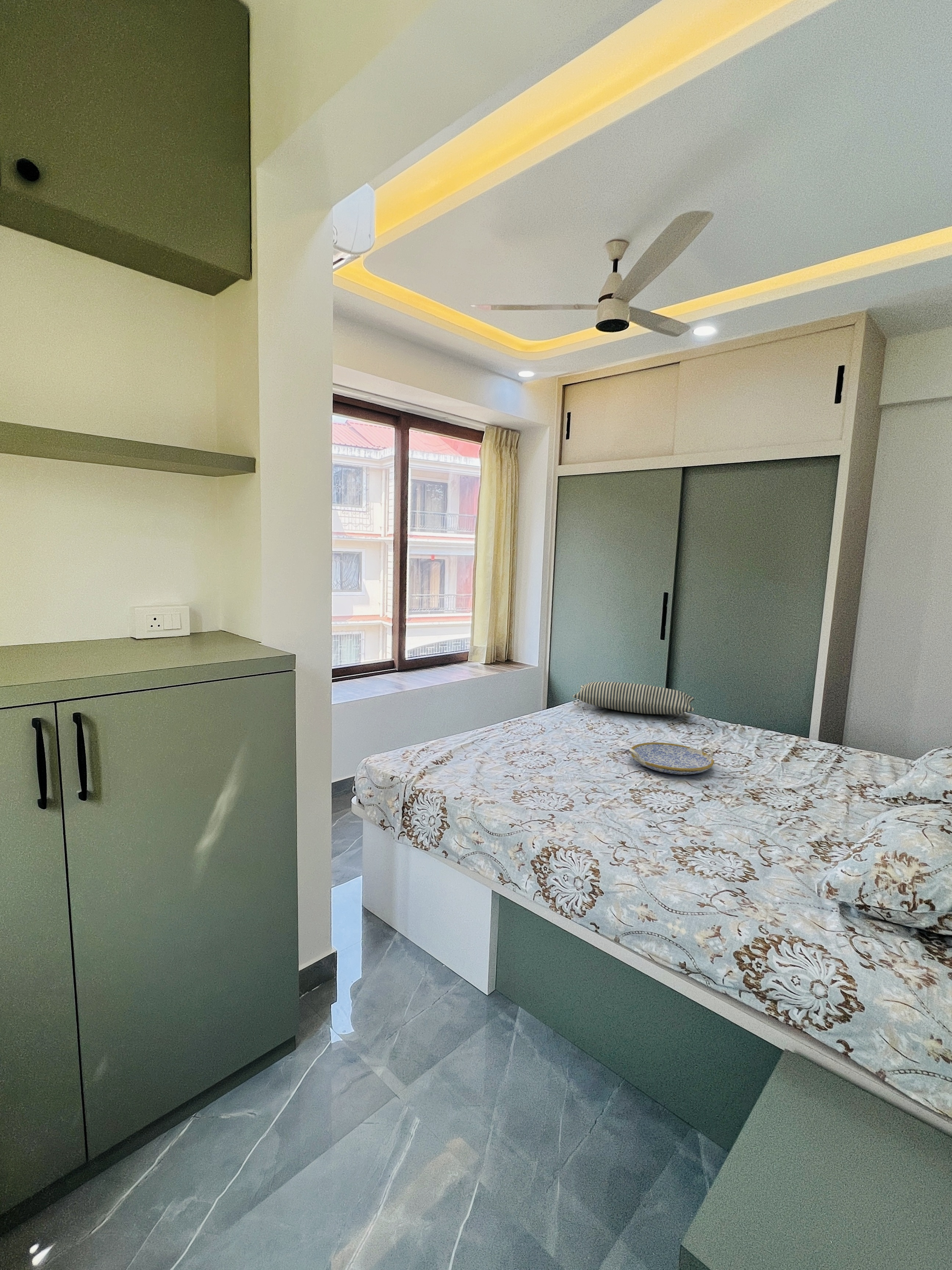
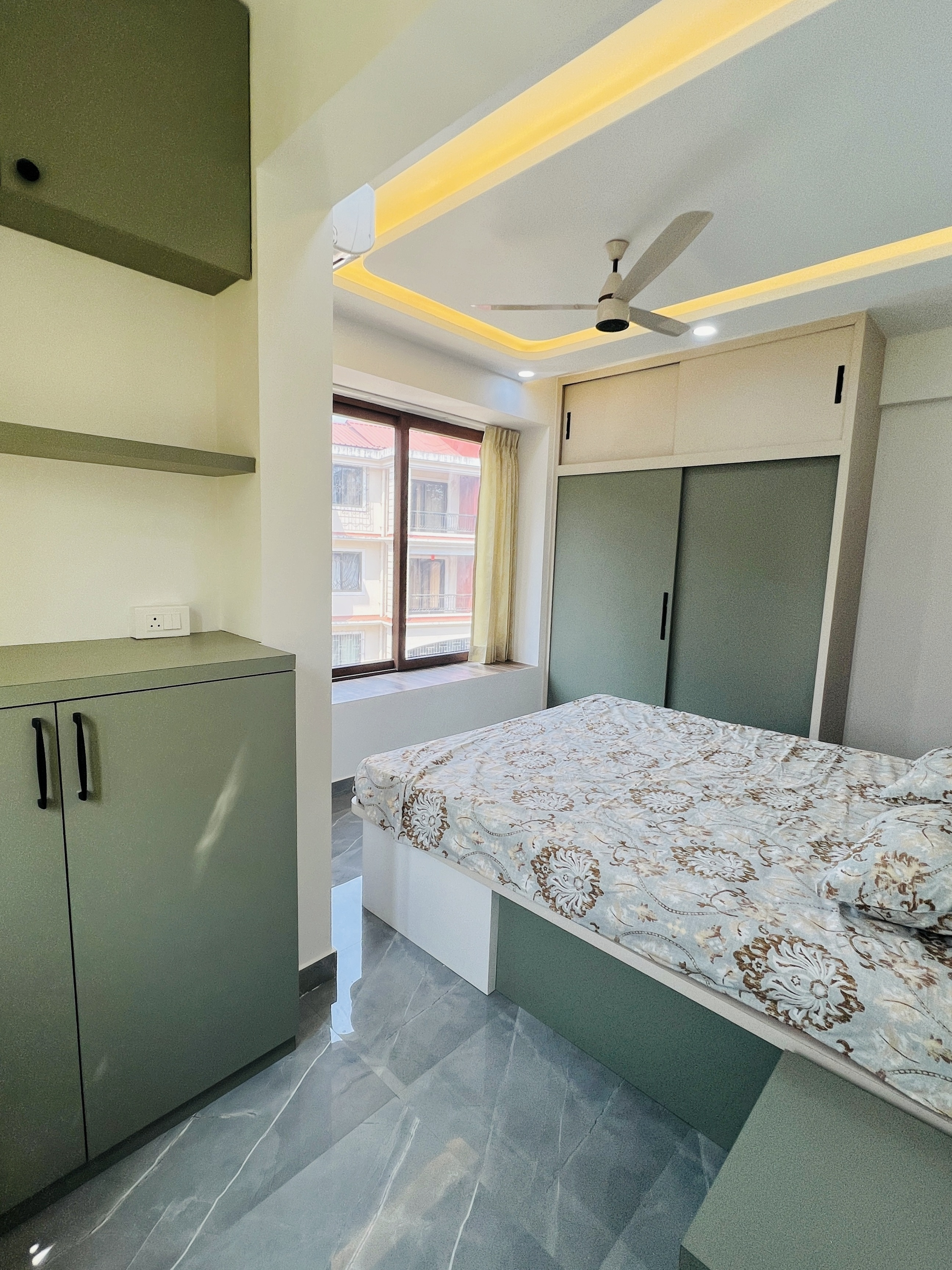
- pillow (633, 697)
- serving tray (671, 756)
